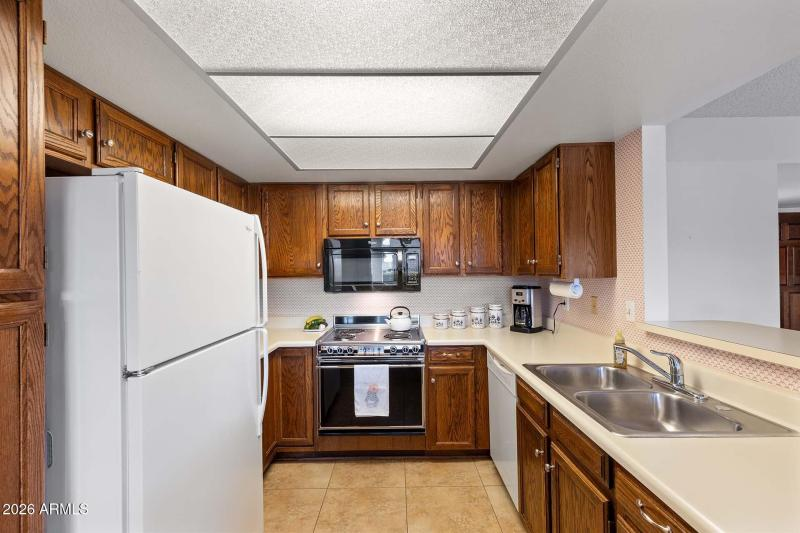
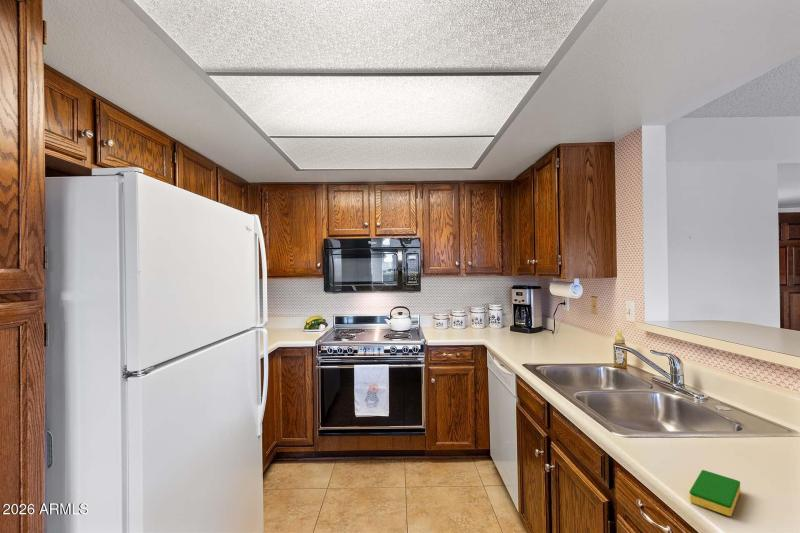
+ dish sponge (715, 491)
